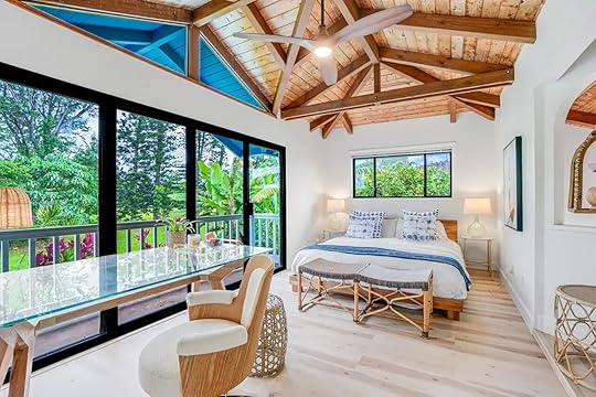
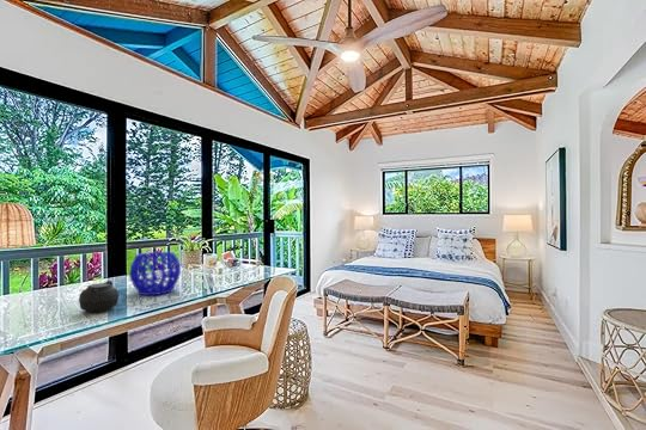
+ teapot (100, 296)
+ decorative bowl (156, 272)
